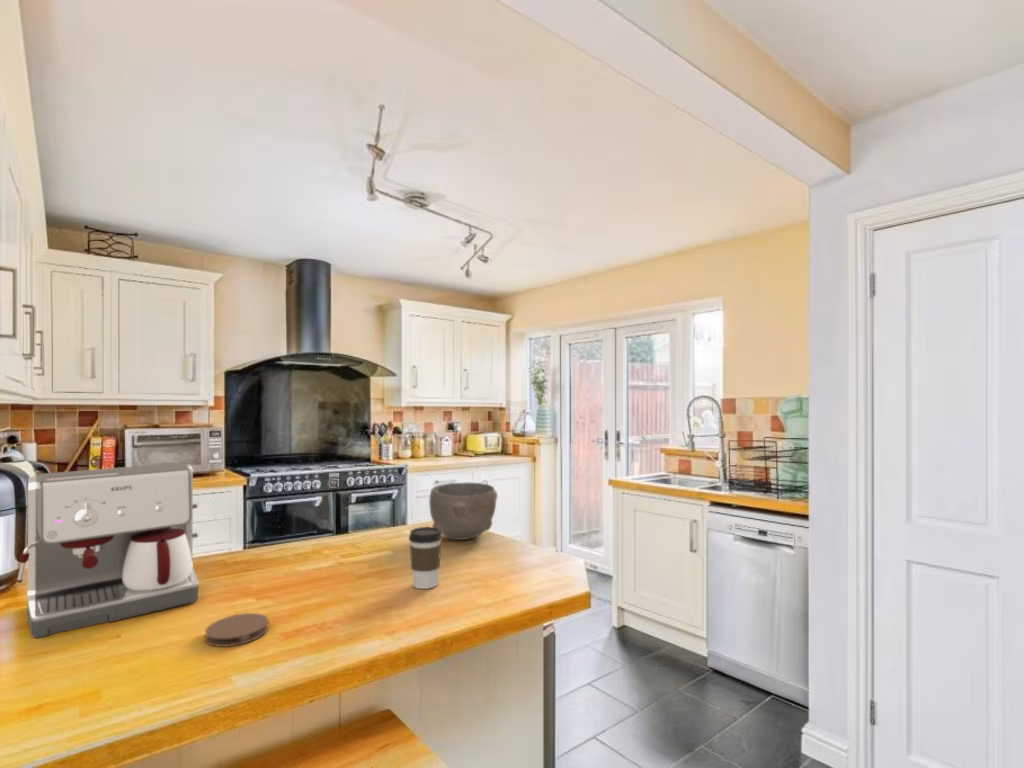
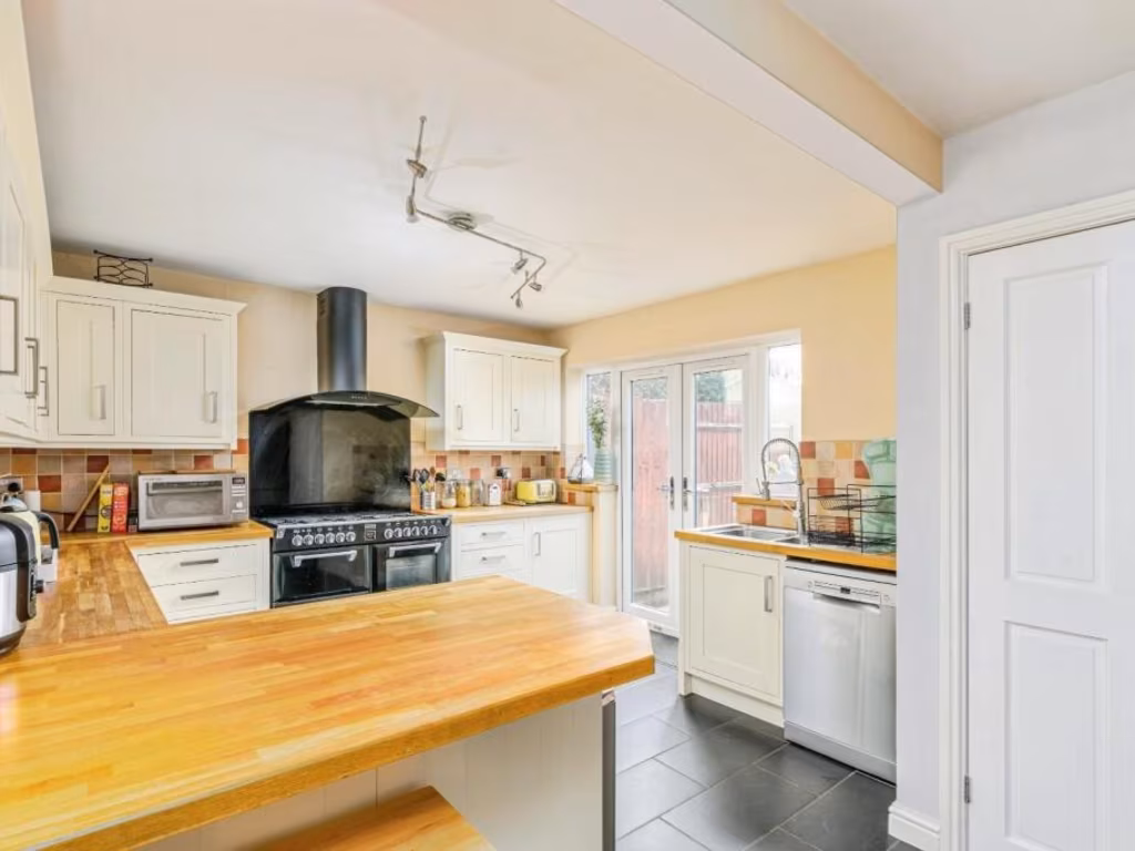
- coffee cup (425, 557)
- coffee maker (117, 537)
- coaster (237, 629)
- bowl (461, 512)
